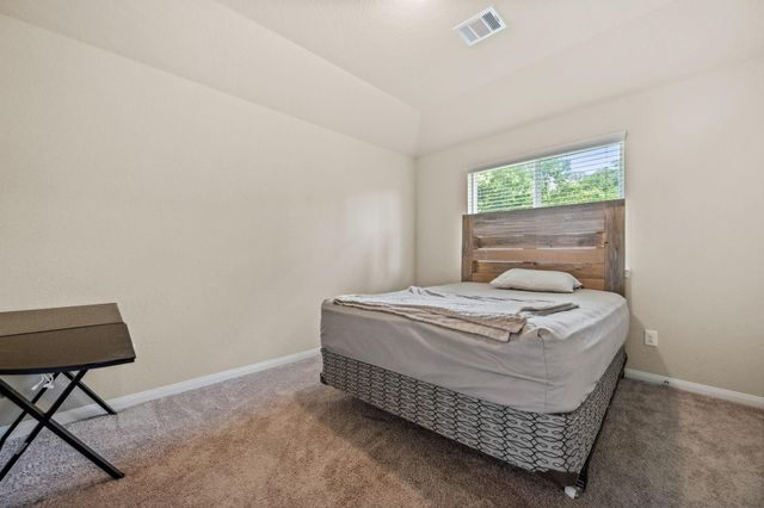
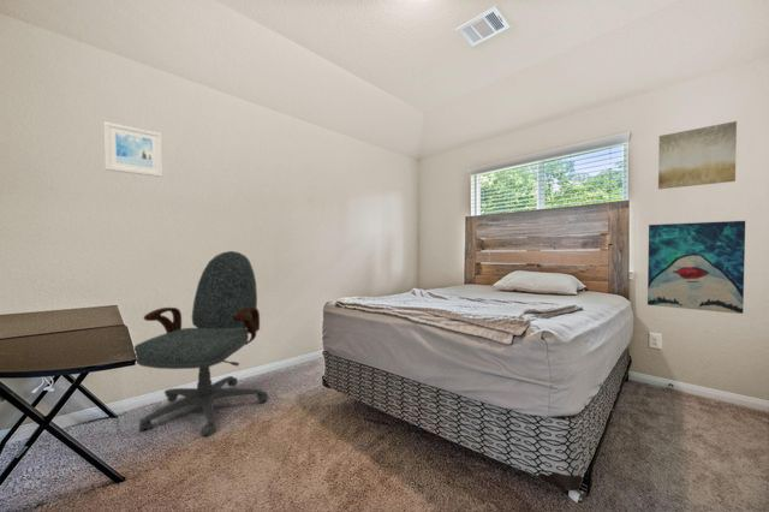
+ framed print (135, 150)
+ wall art (695, 157)
+ wall art (692, 266)
+ office chair (204, 331)
